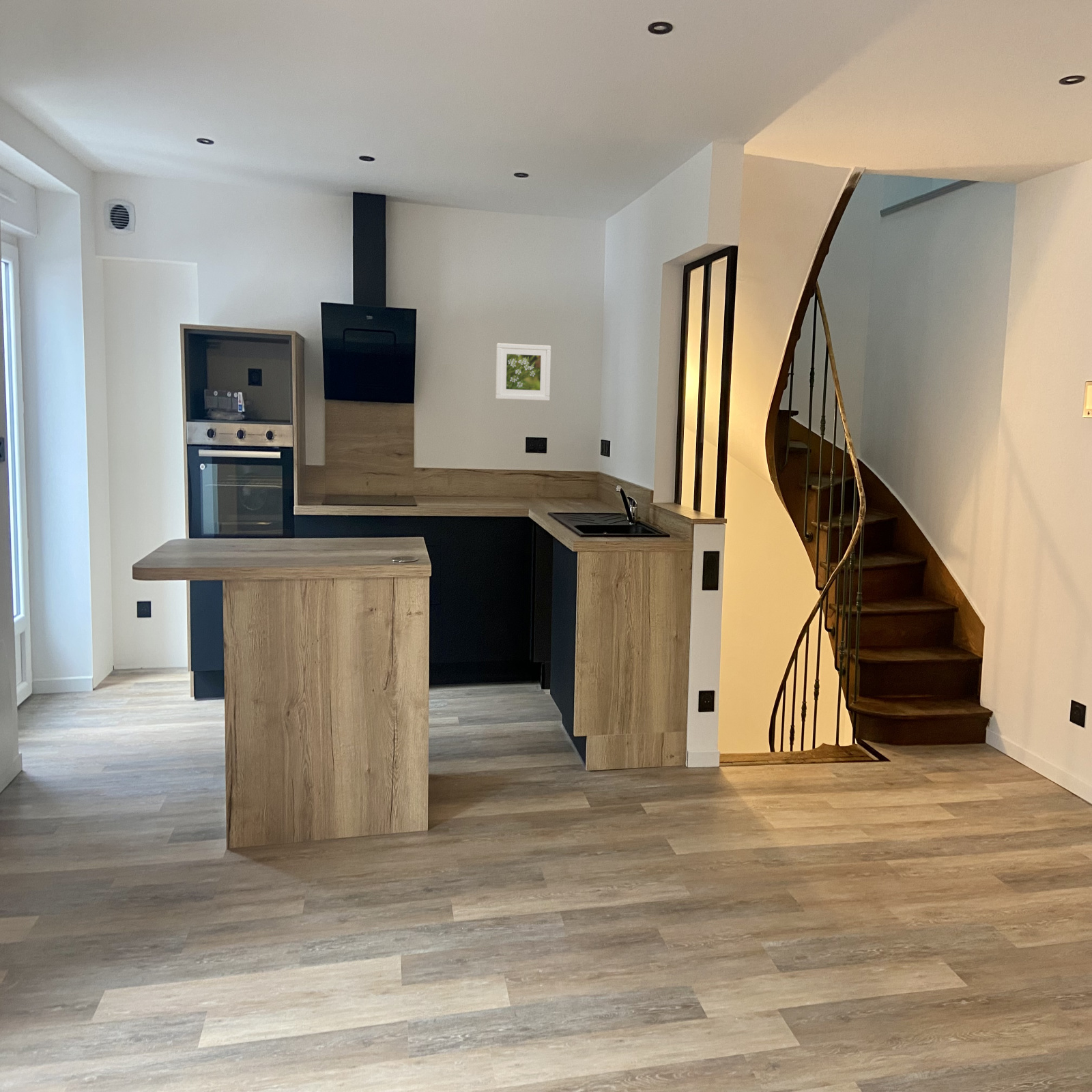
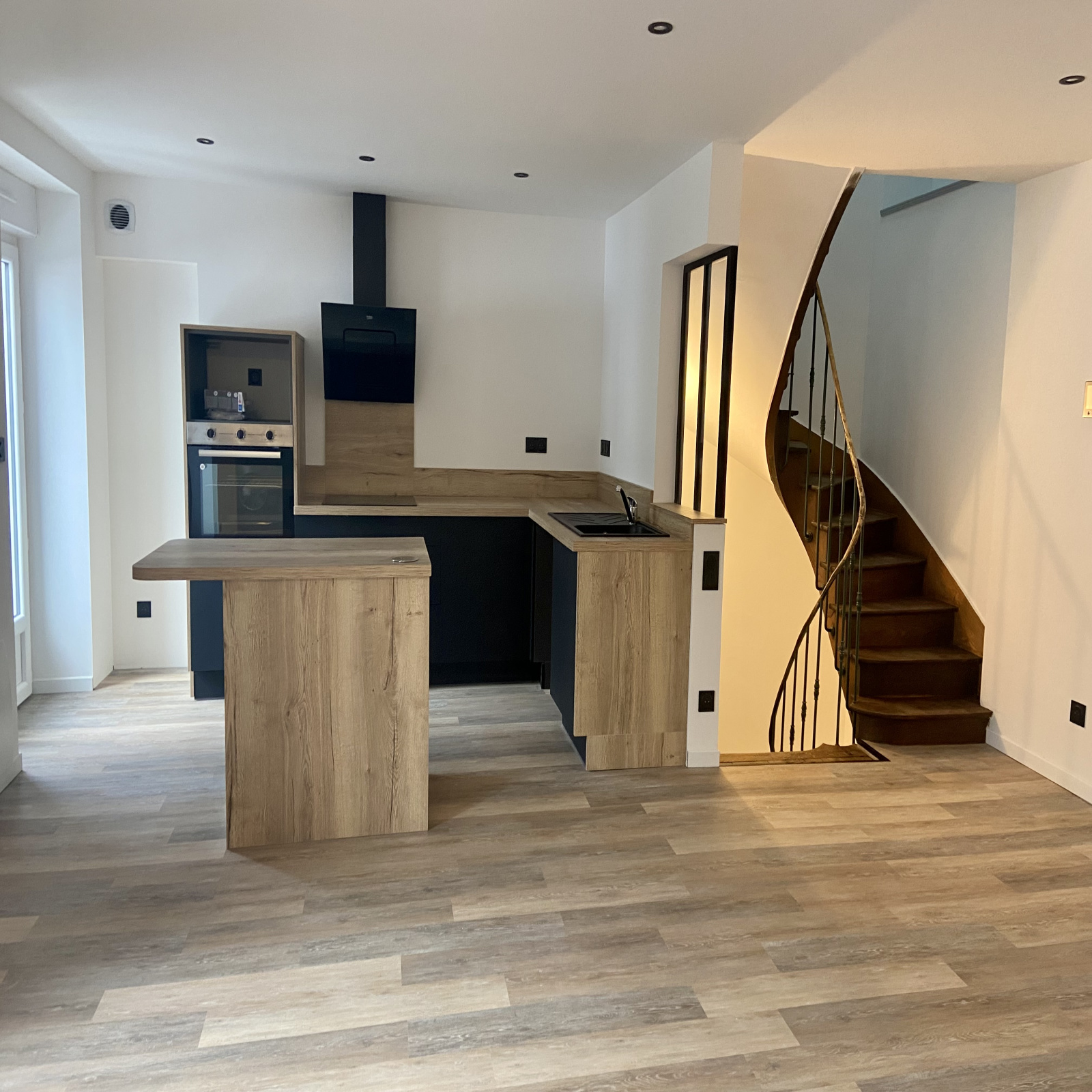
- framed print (523, 372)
